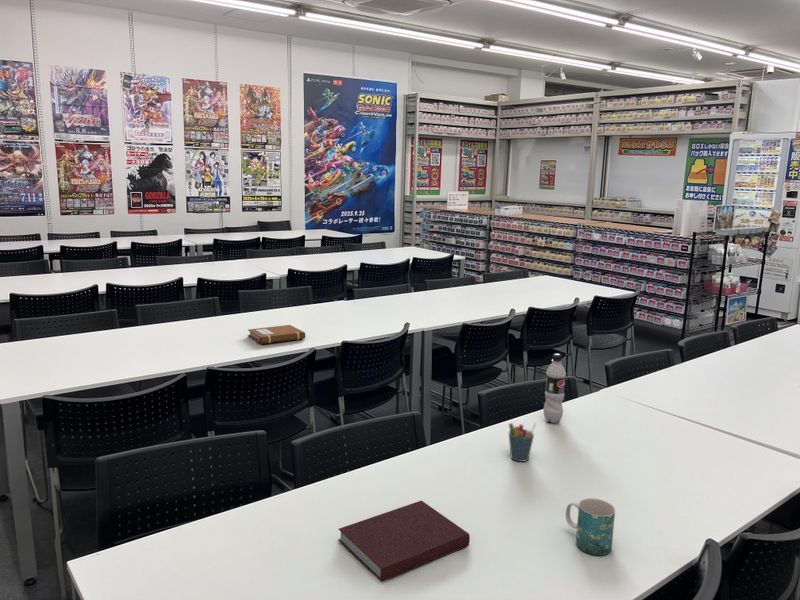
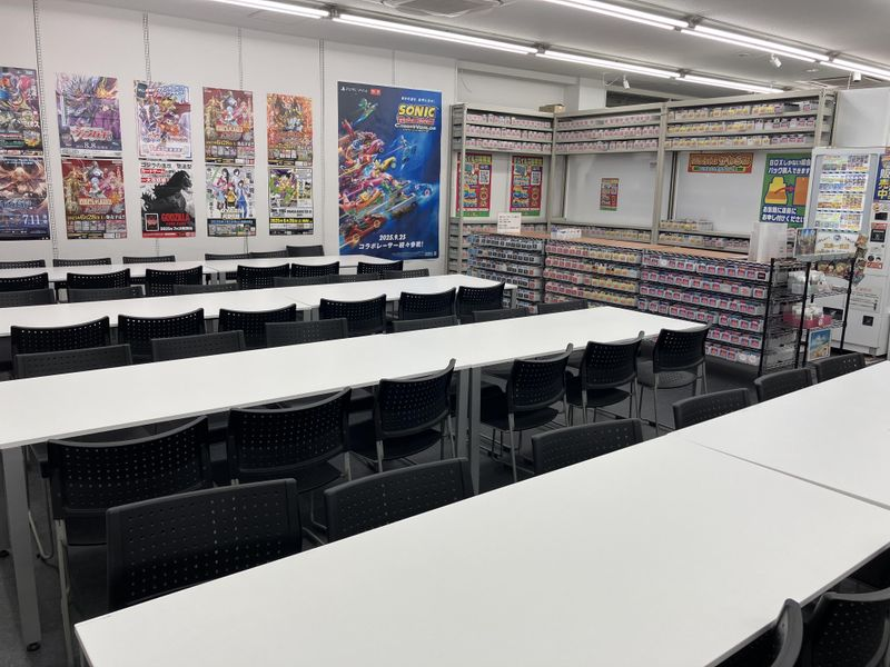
- notebook (403, 537)
- pen holder (520, 439)
- beverage bottle (554, 388)
- notebook (275, 334)
- mug (588, 522)
